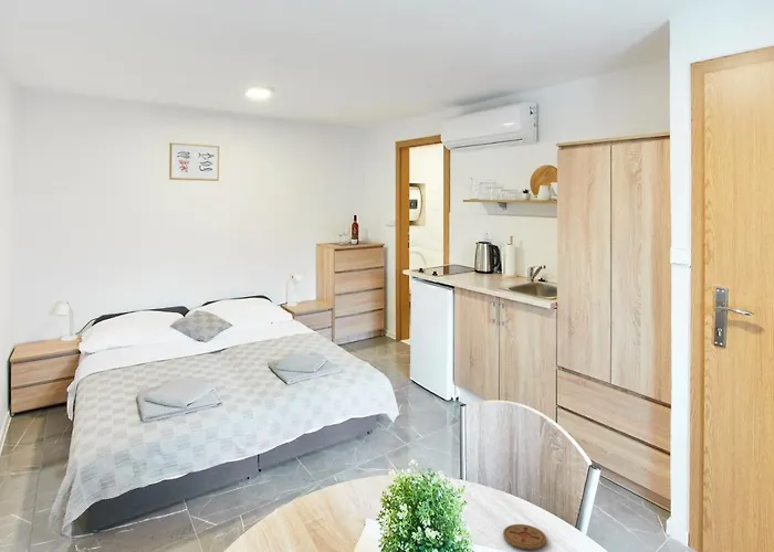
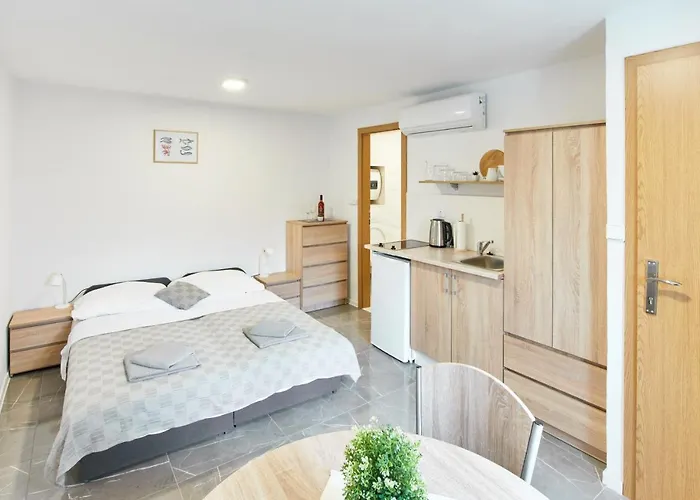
- coaster (524, 535)
